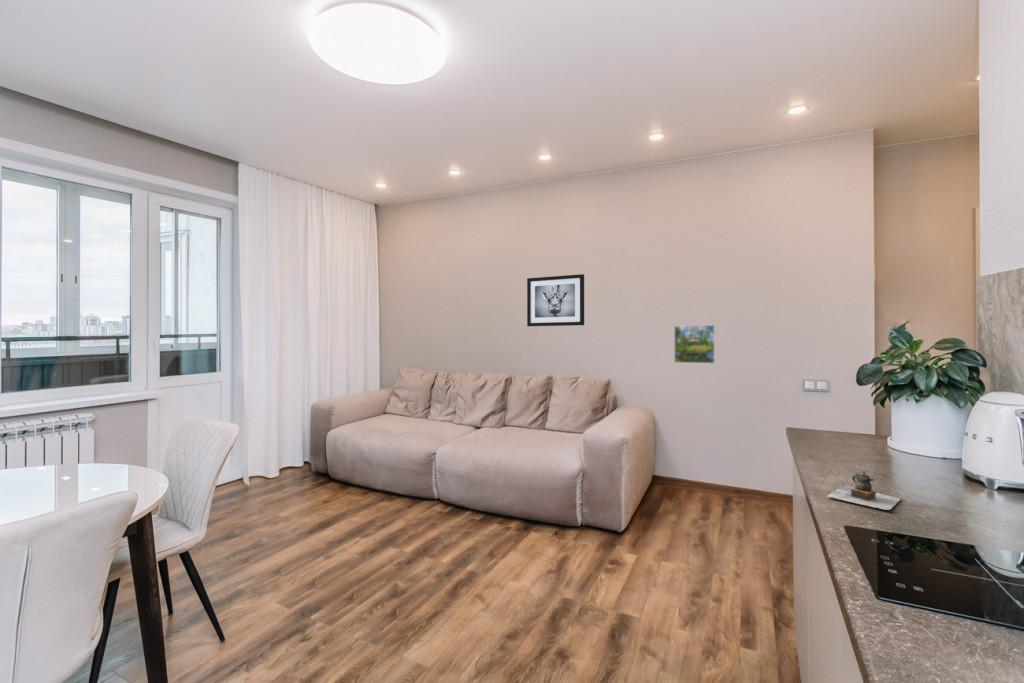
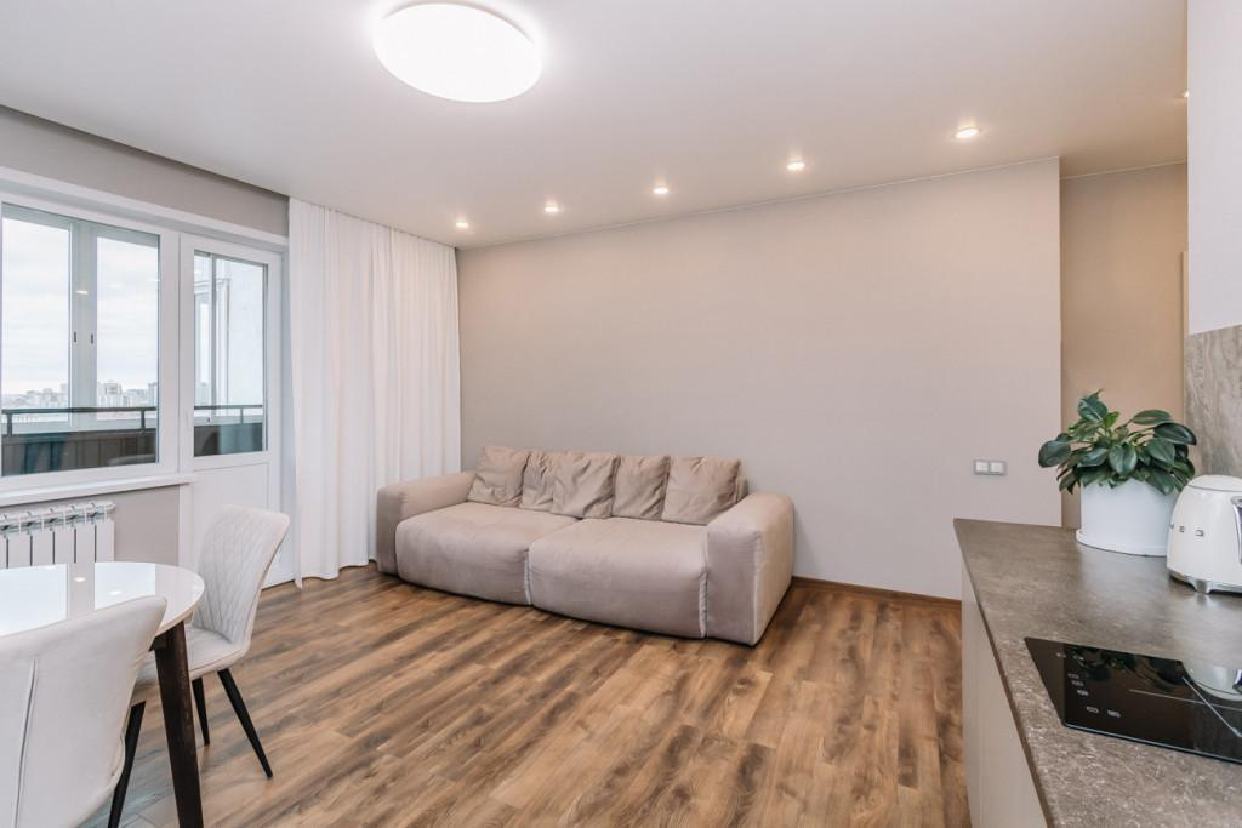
- teapot (863, 484)
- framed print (694, 344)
- wall art (554, 301)
